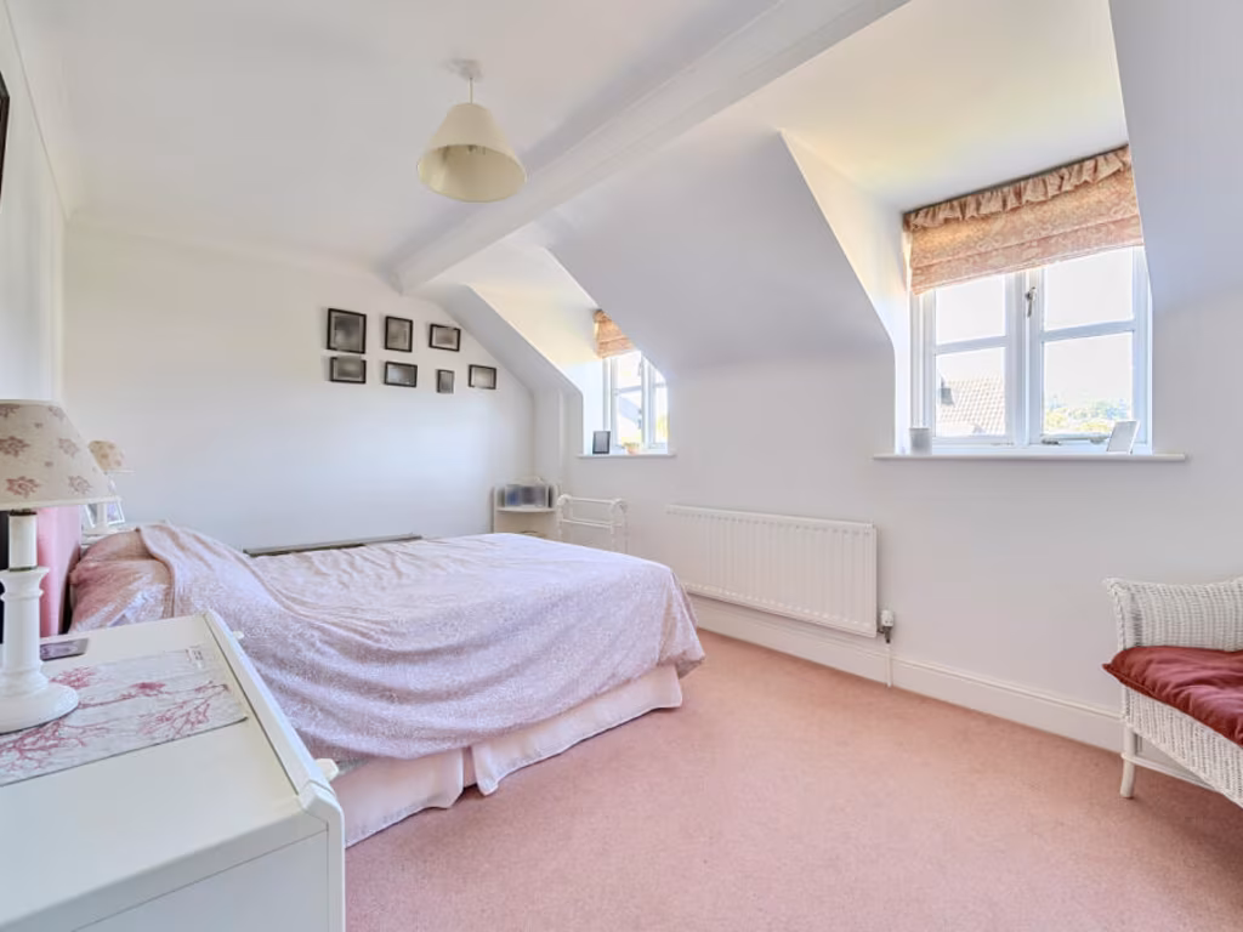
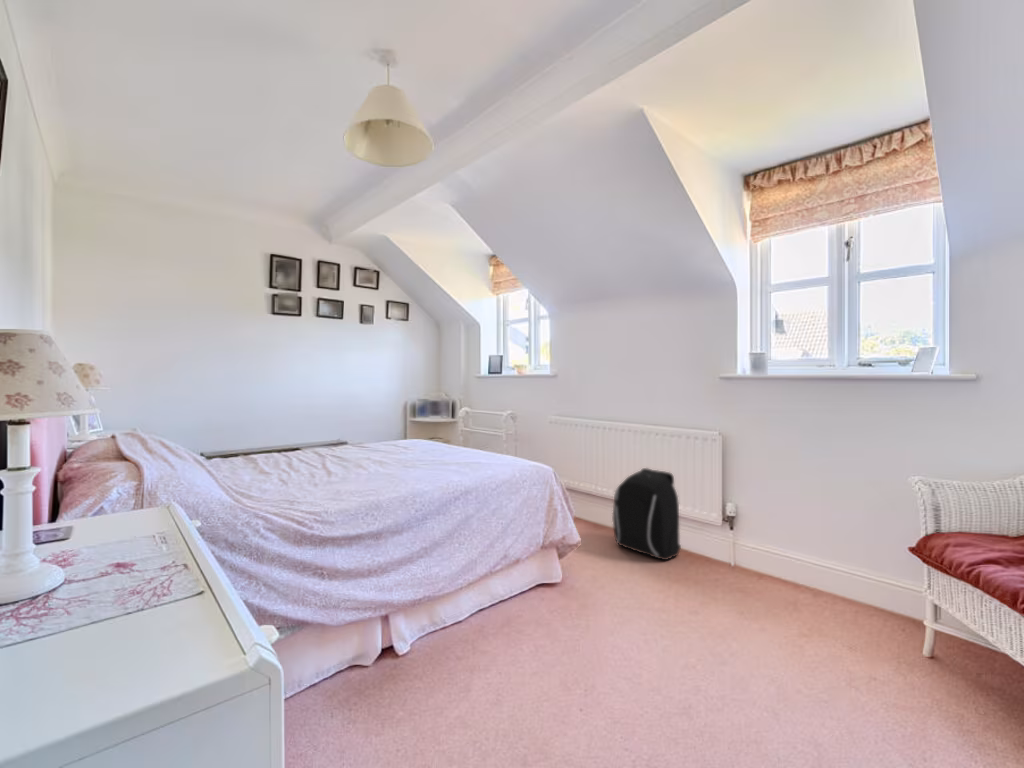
+ backpack (649, 510)
